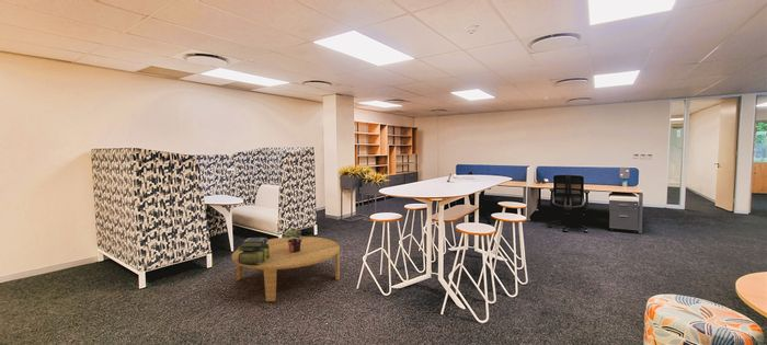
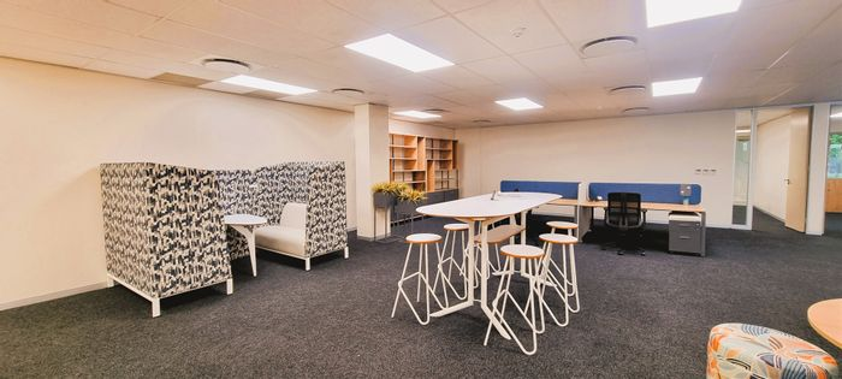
- stack of books (254, 249)
- coffee table (288, 264)
- potted plant (293, 239)
